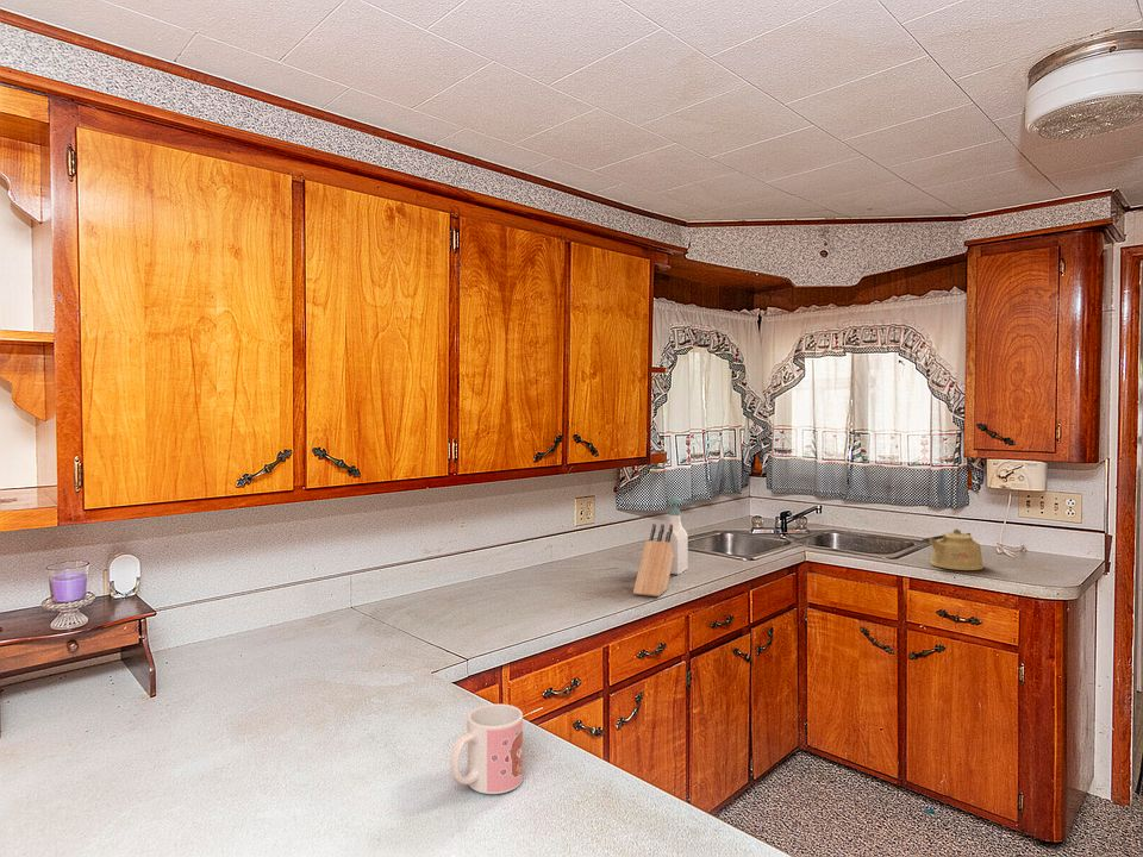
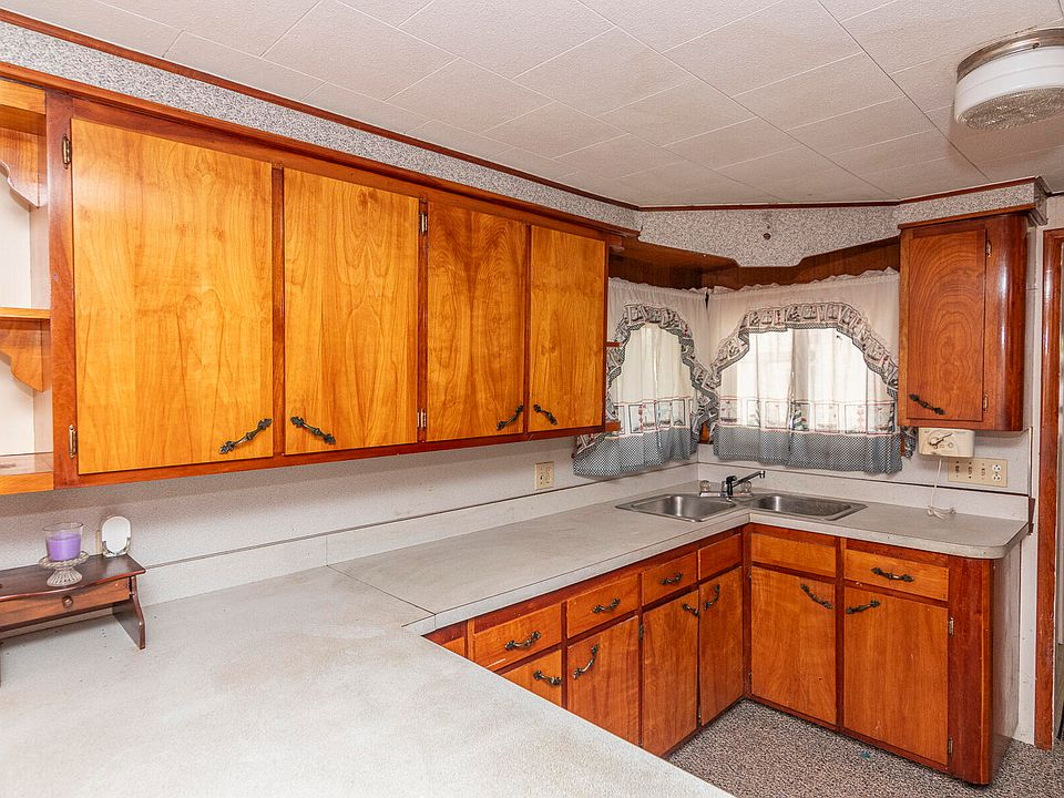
- knife block (655, 557)
- kettle (951, 546)
- mug (488, 750)
- soap bottle (676, 533)
